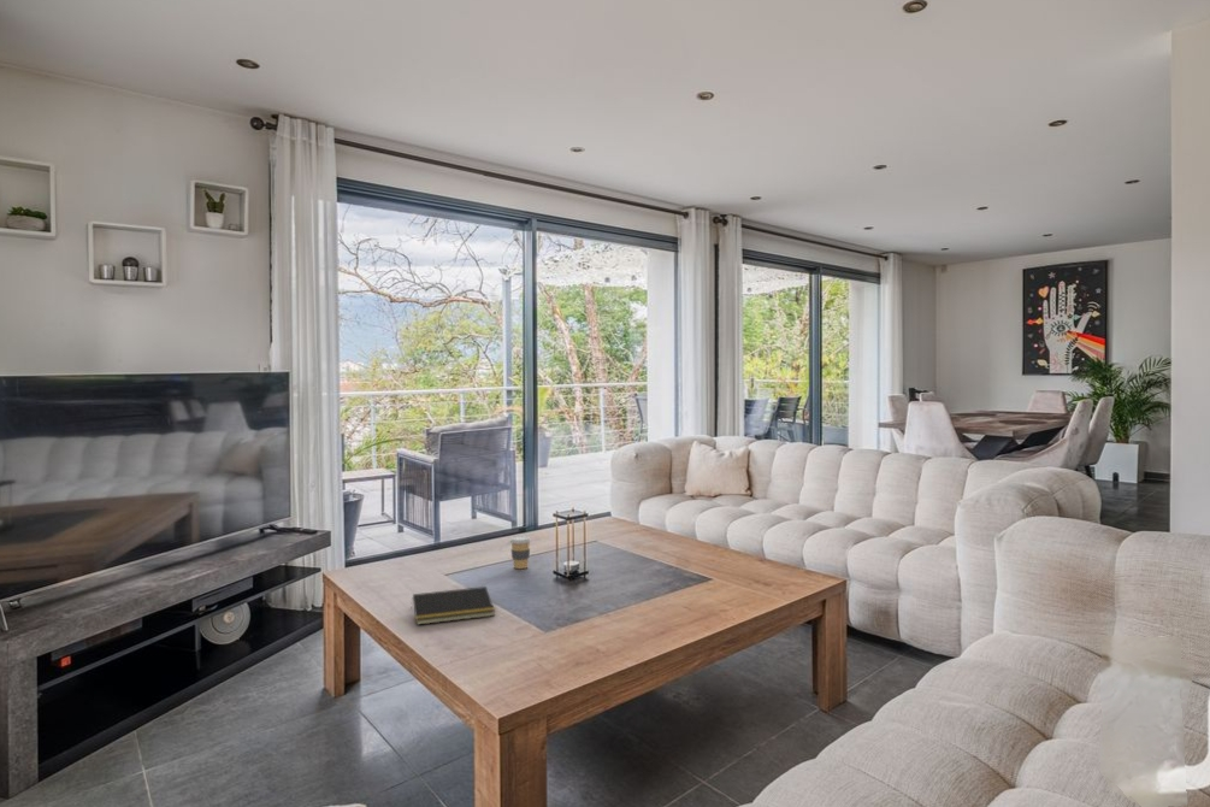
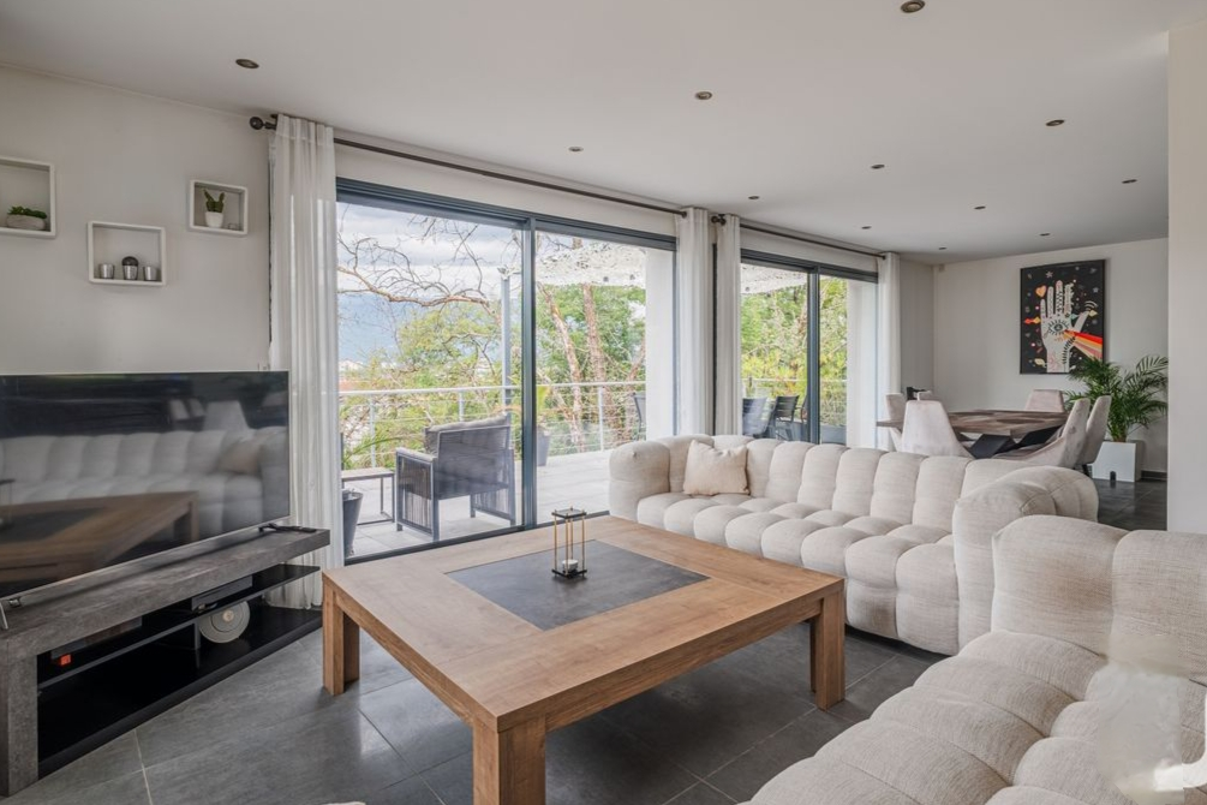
- coffee cup (520, 552)
- notepad (453, 605)
